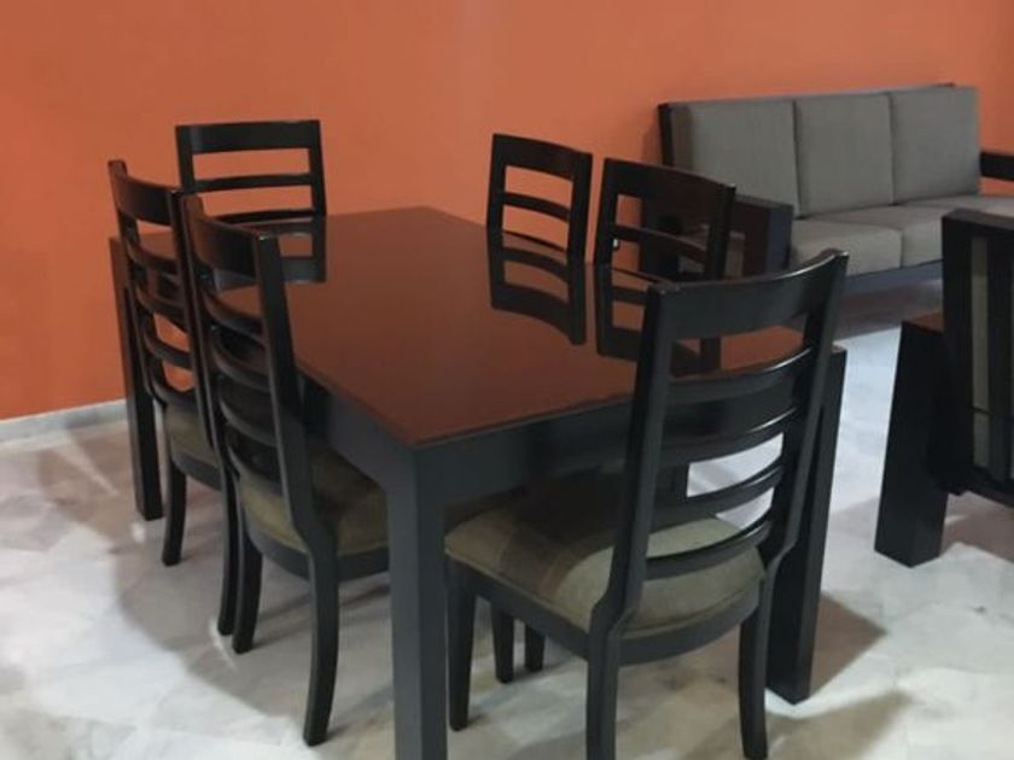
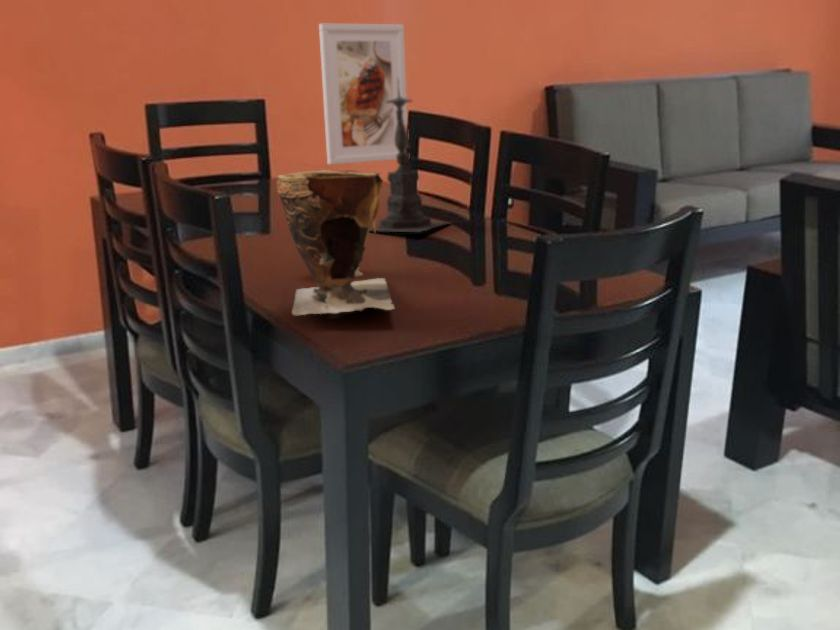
+ clay pot (334, 229)
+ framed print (365, 93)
+ candle holder (403, 153)
